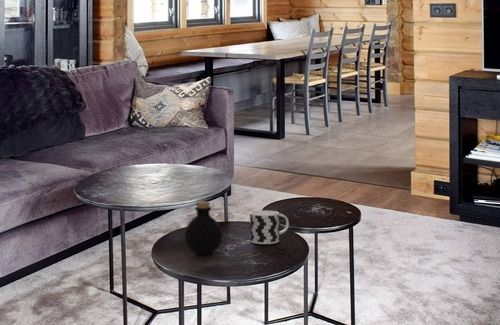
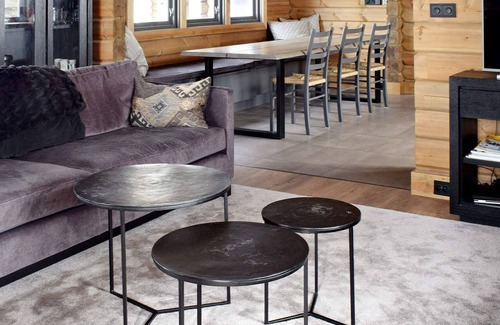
- cup (269, 226)
- bottle (203, 227)
